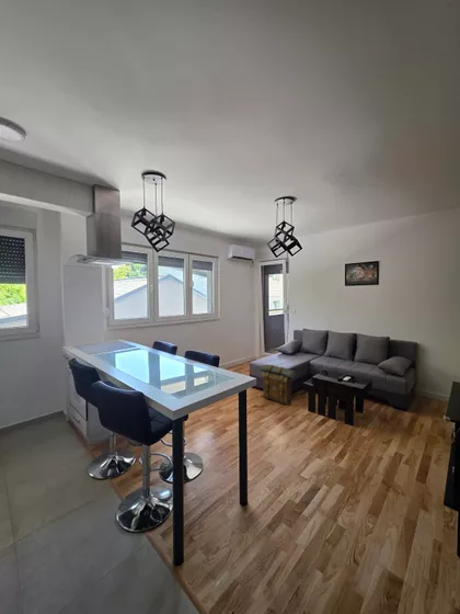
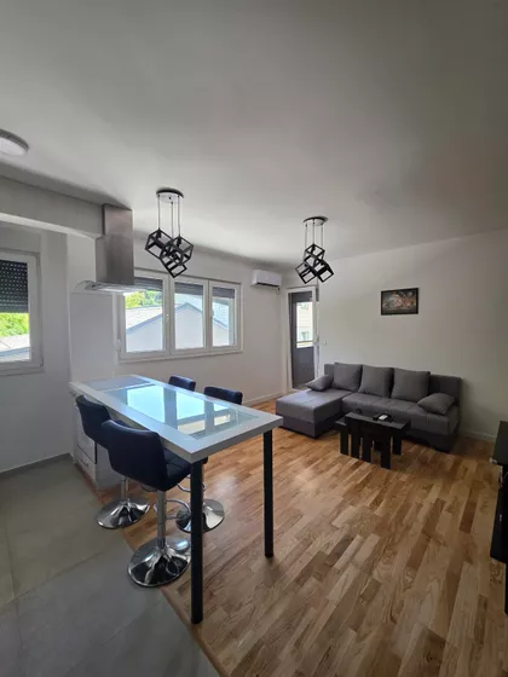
- backpack (276, 383)
